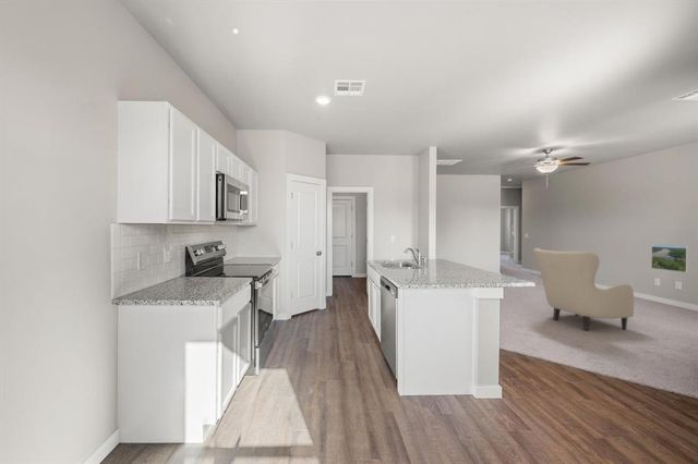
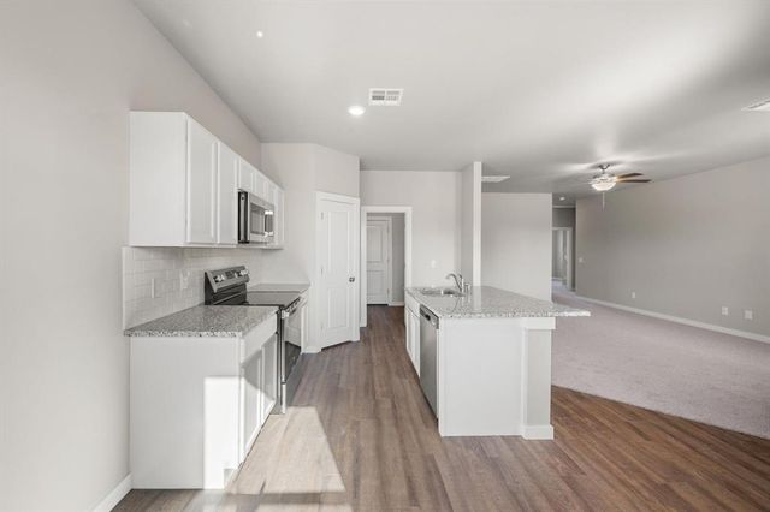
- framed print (669, 257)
- chair (576, 286)
